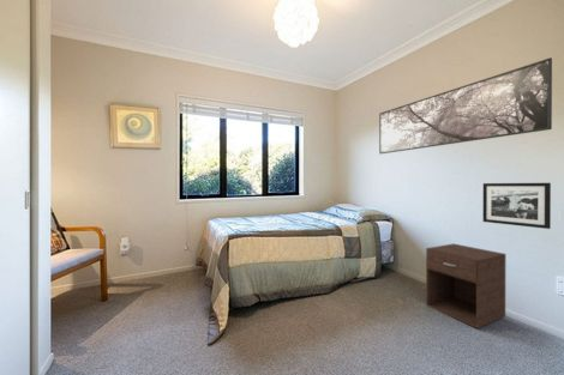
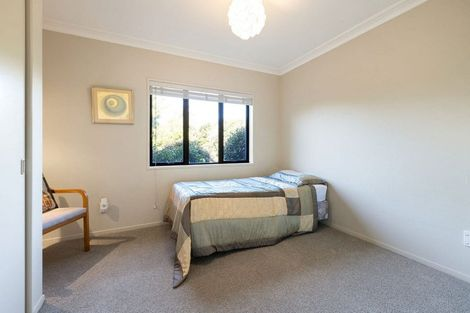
- nightstand (463, 280)
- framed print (442, 119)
- picture frame (514, 204)
